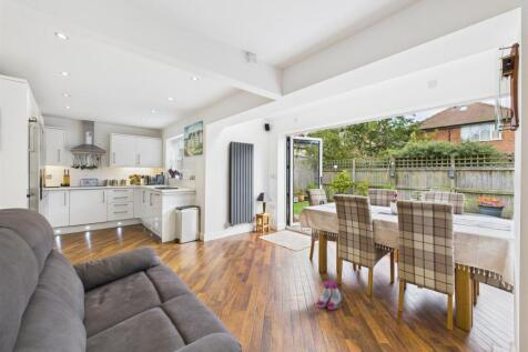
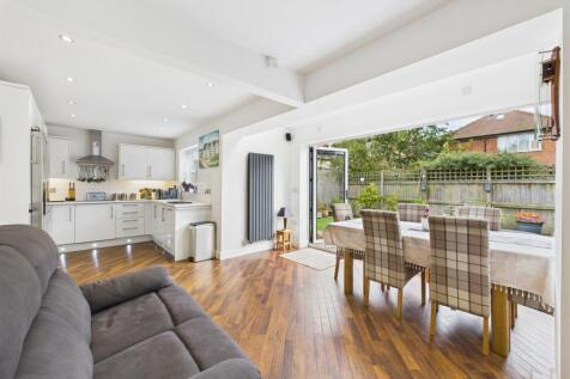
- boots (328, 293)
